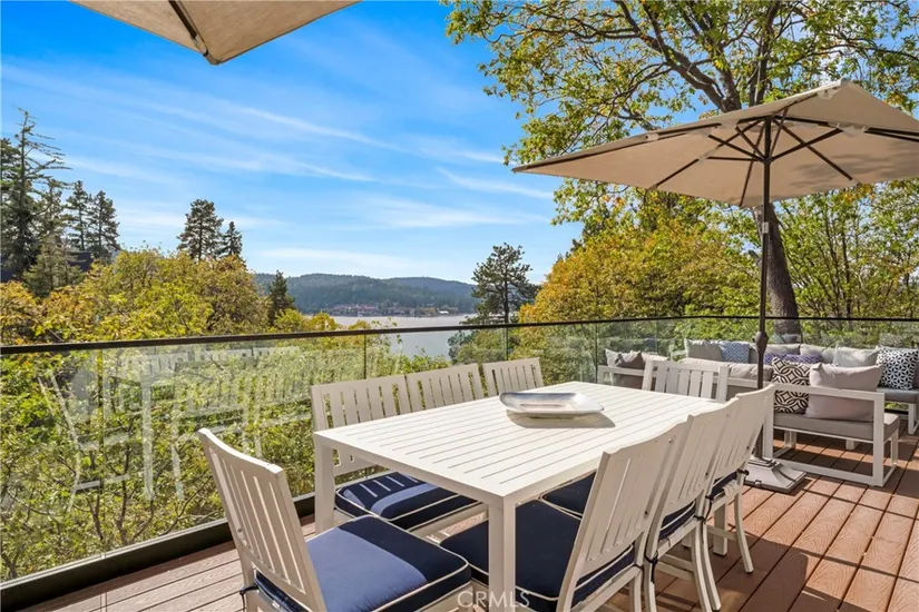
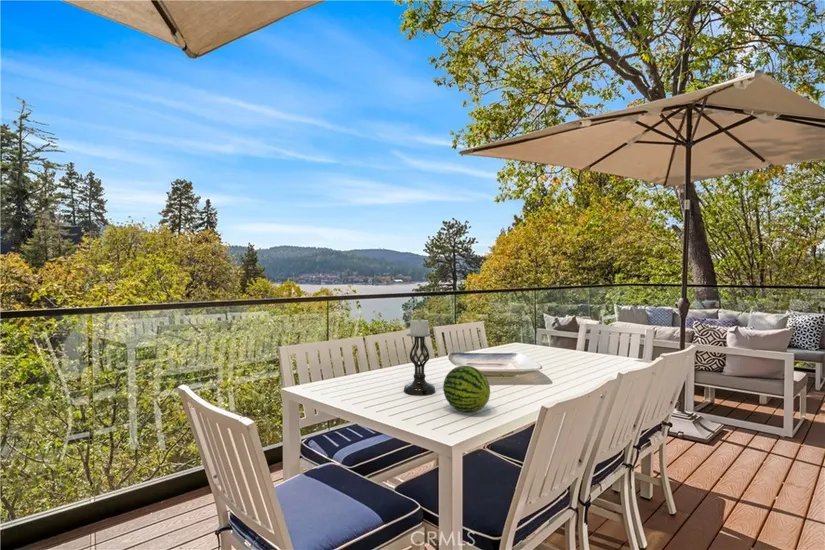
+ candle holder (420, 354)
+ fruit (466, 388)
